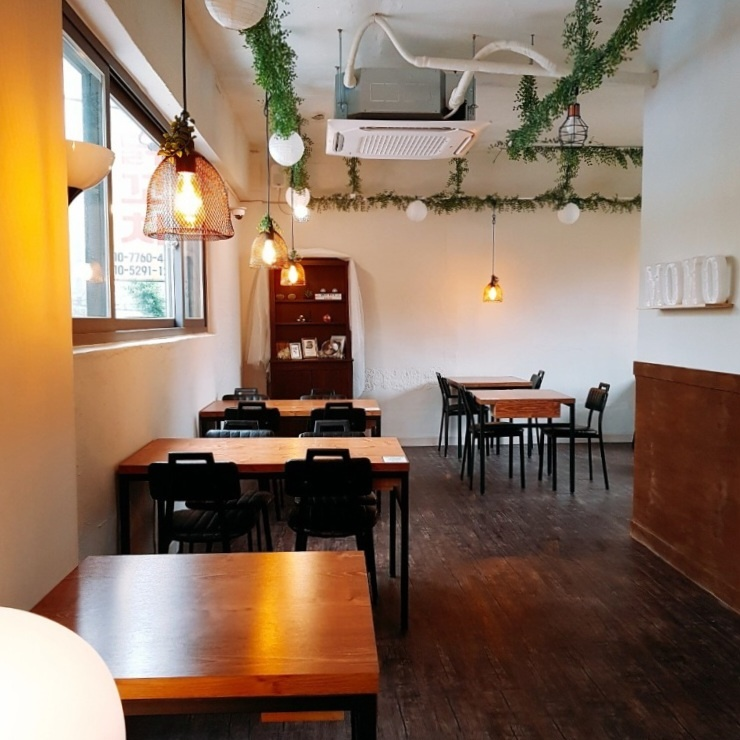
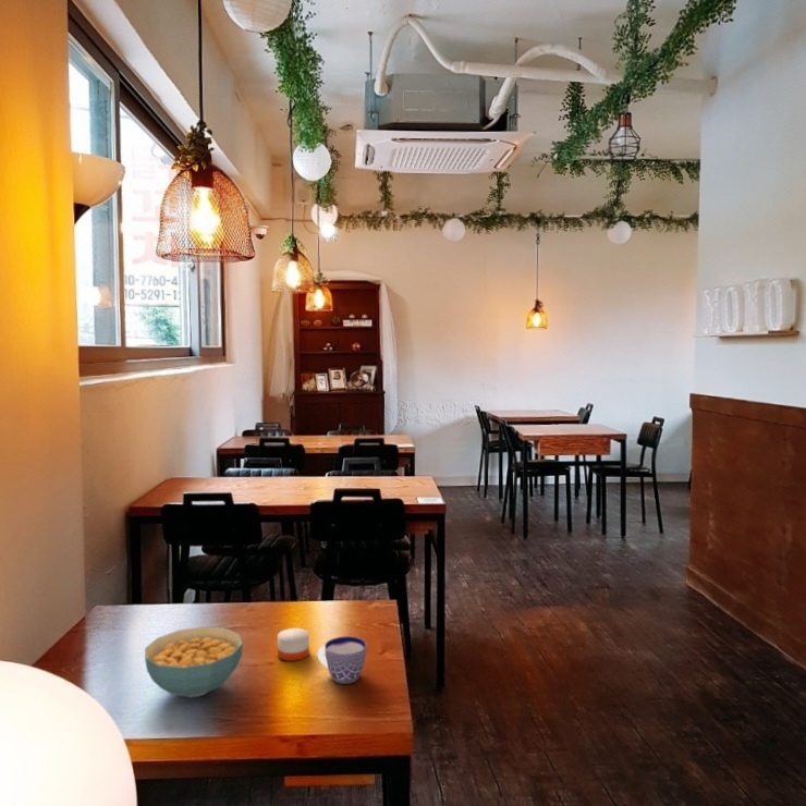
+ cup (340, 659)
+ cereal bowl (194, 668)
+ candle (293, 633)
